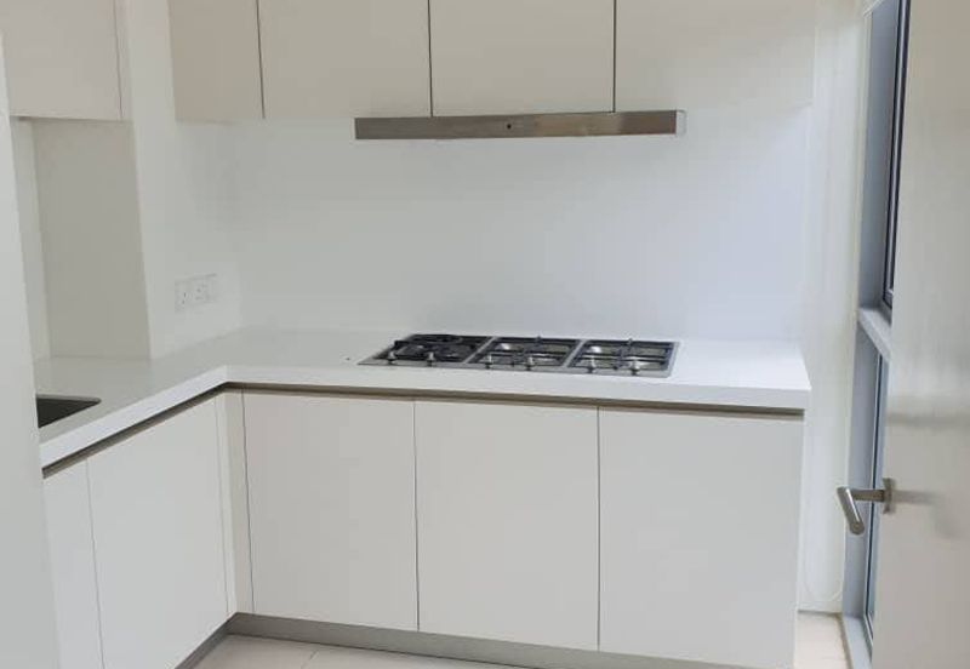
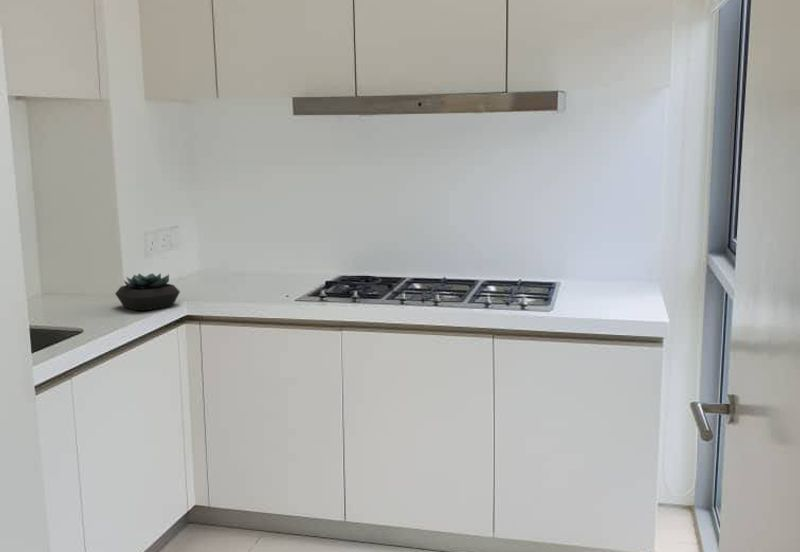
+ succulent plant (147, 290)
